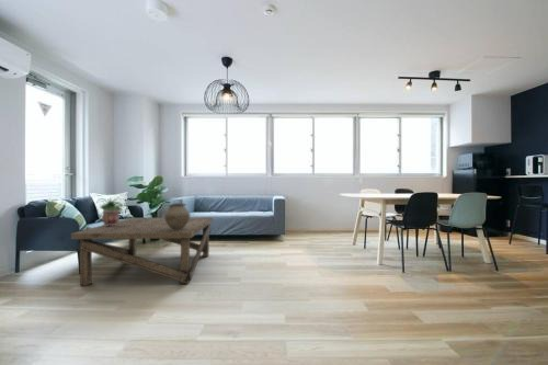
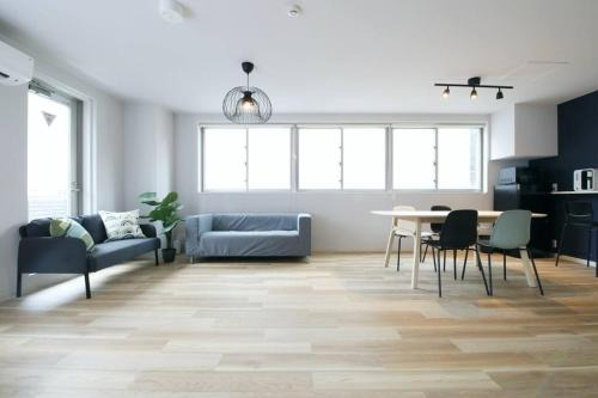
- ceramic pot (176, 216)
- coffee table (155, 237)
- potted plant (111, 212)
